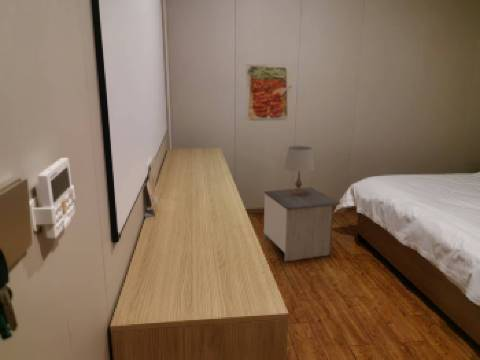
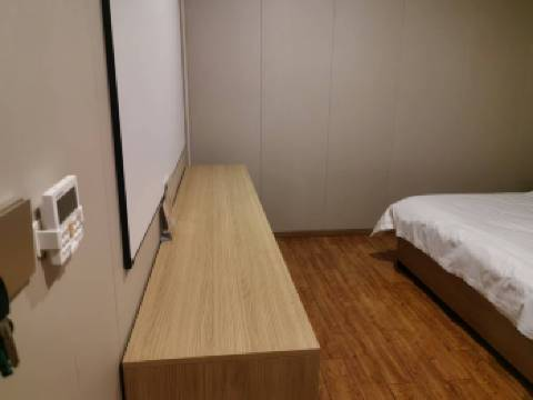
- nightstand (299, 222)
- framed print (269, 93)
- table lamp (299, 170)
